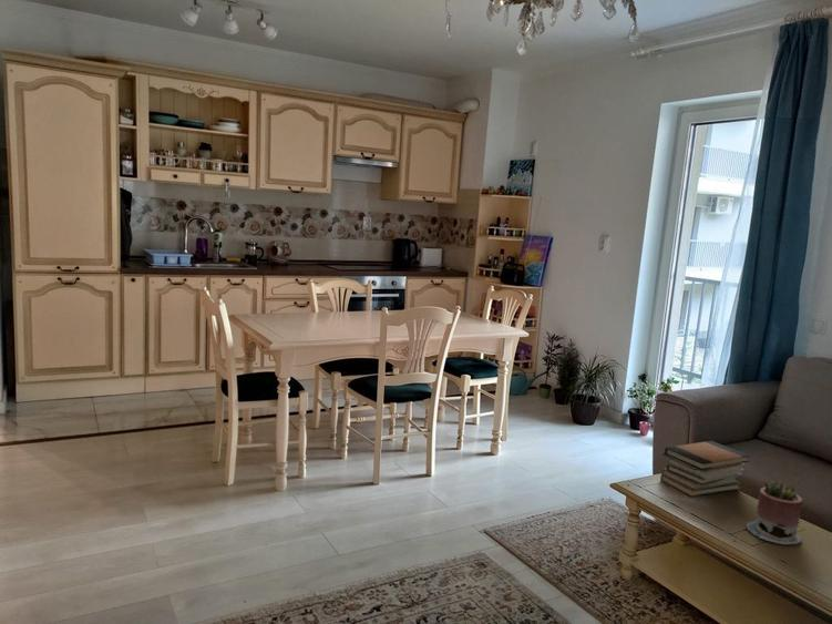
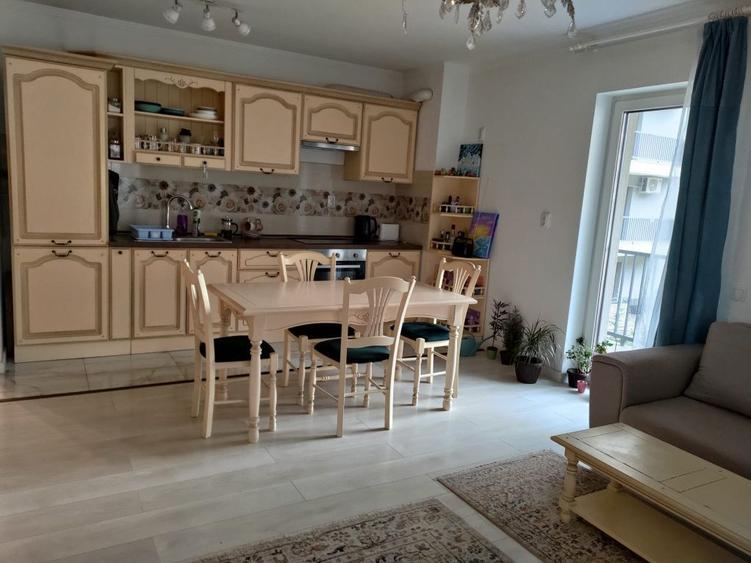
- succulent planter (777, 508)
- book stack (703, 468)
